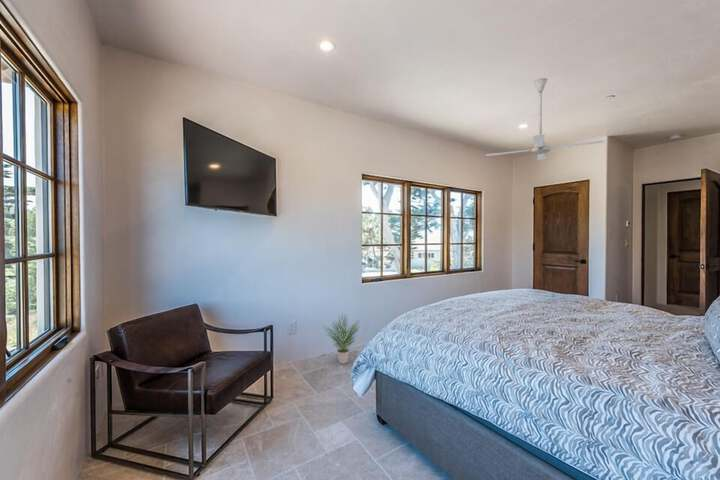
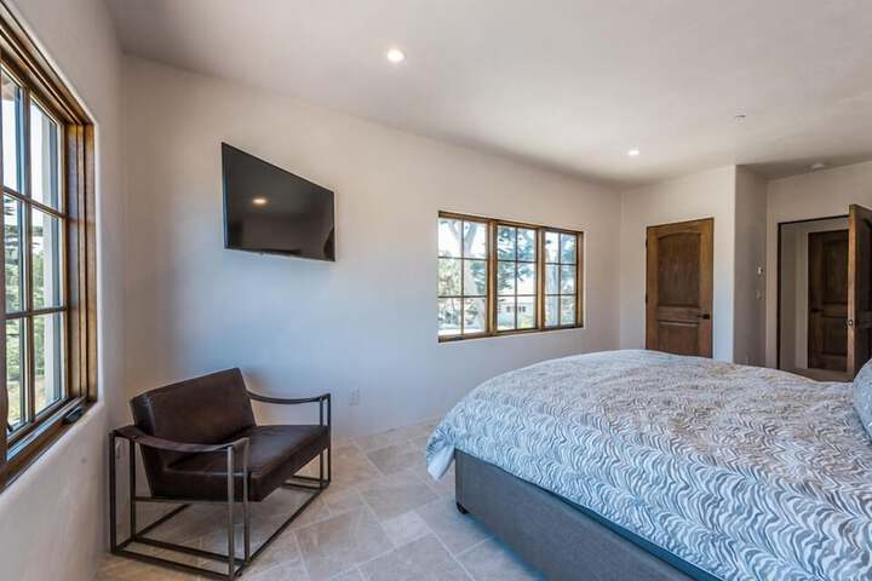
- ceiling fan (540, 117)
- potted plant (343, 339)
